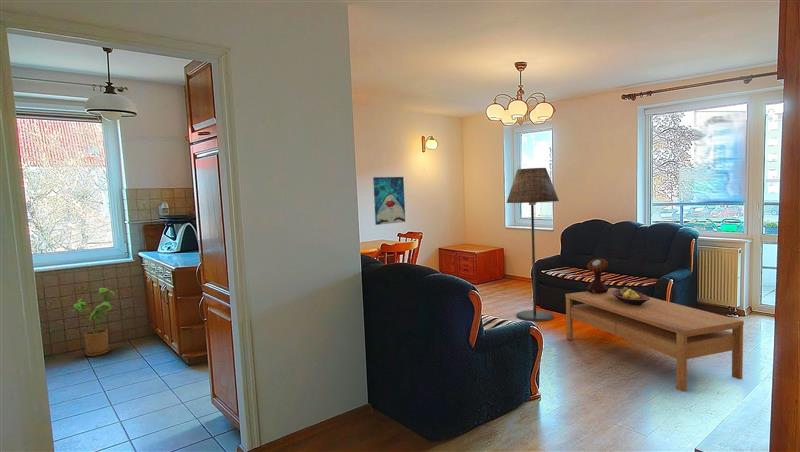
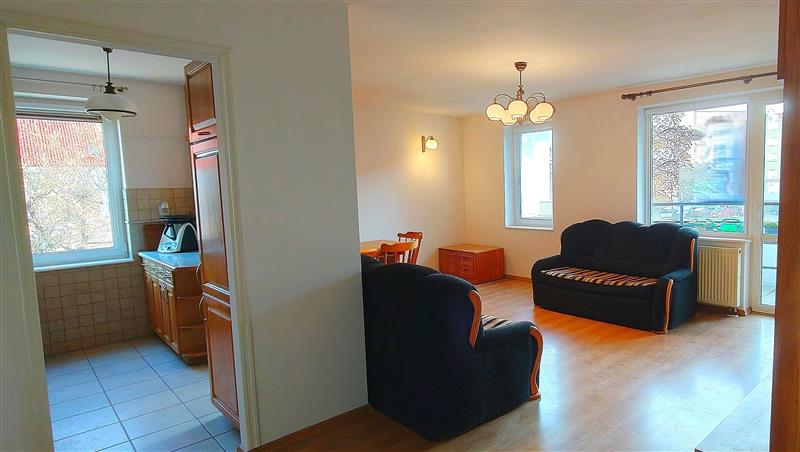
- floor lamp (533, 243)
- coffee table (642, 330)
- fruit bowl (629, 294)
- house plant (97, 321)
- mushroom (597, 275)
- wall art (389, 200)
